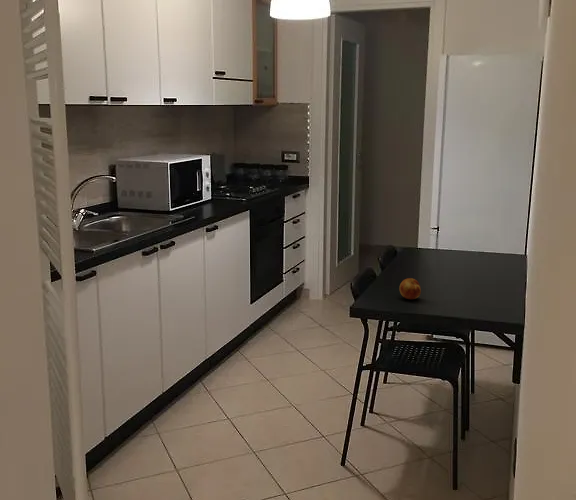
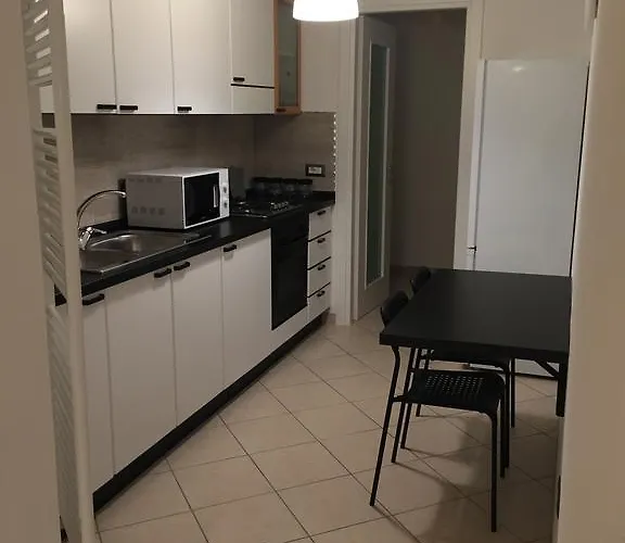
- fruit (409, 288)
